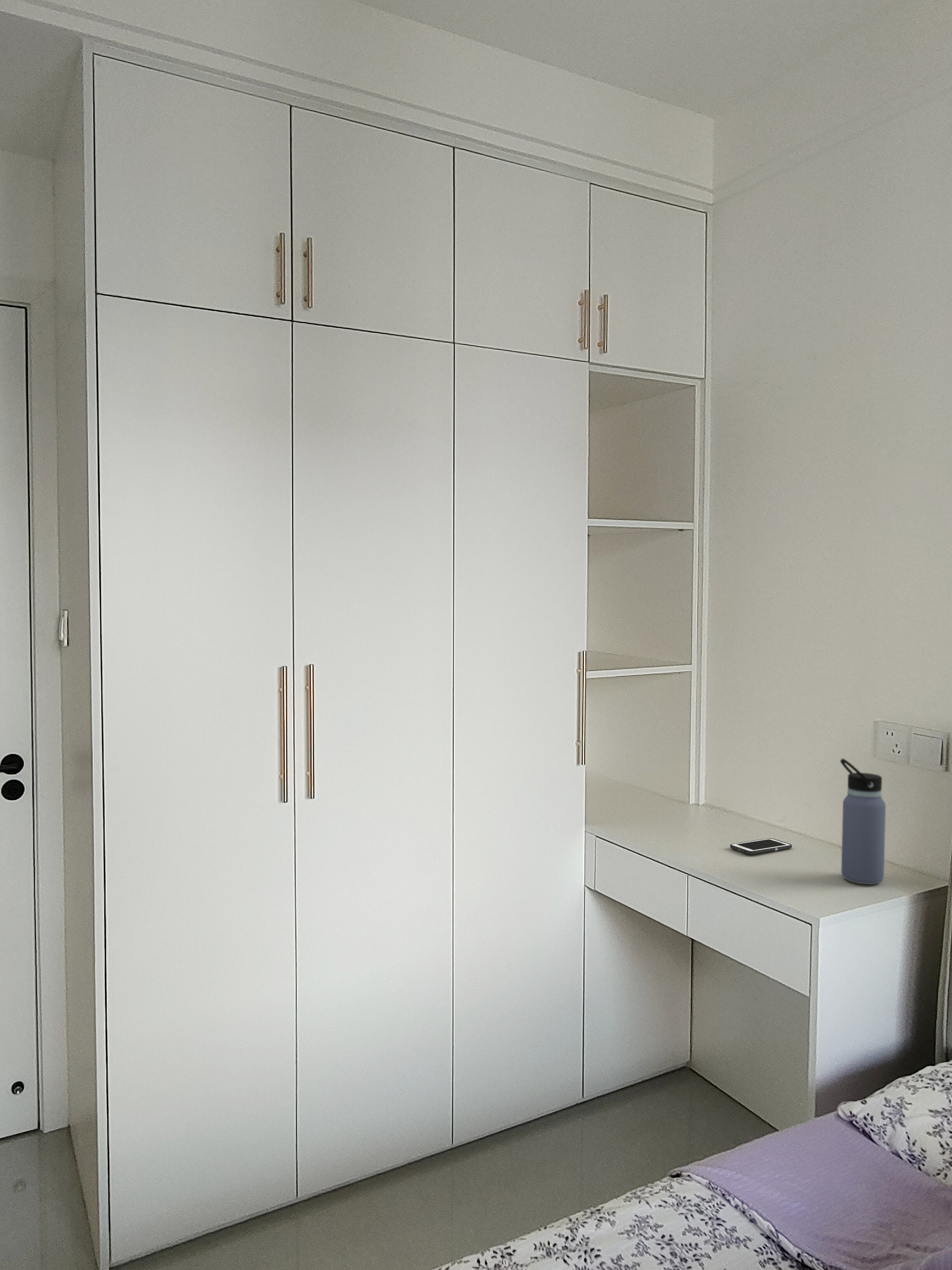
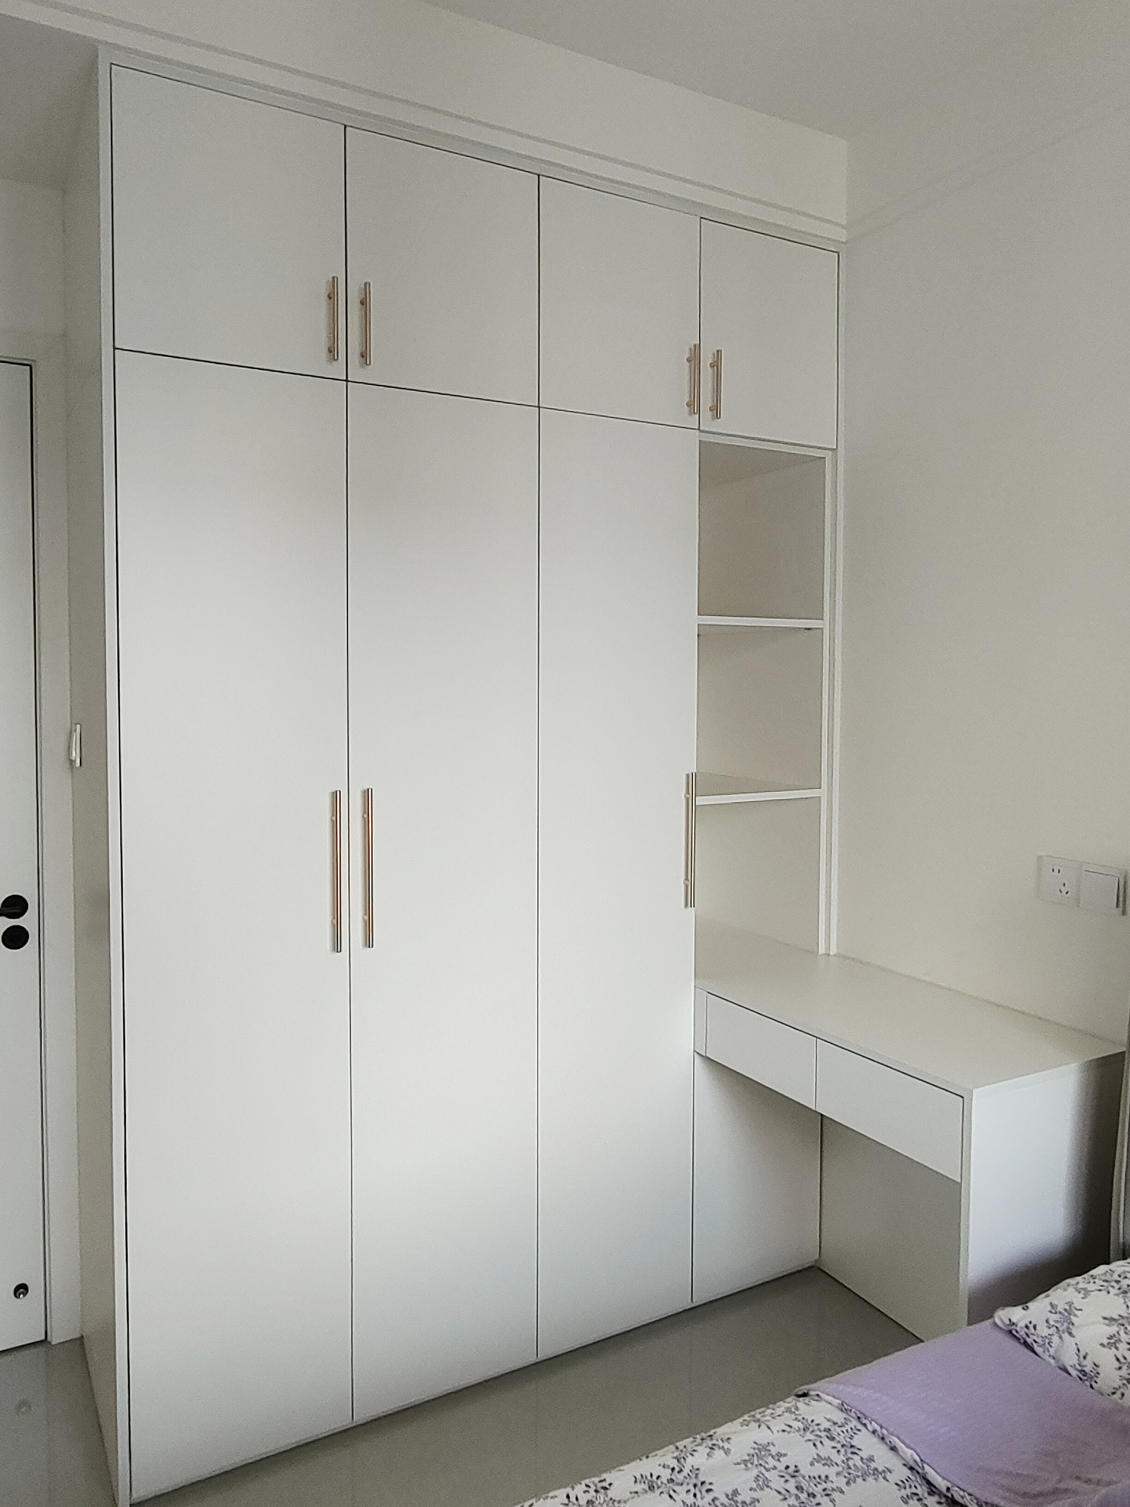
- cell phone (761, 846)
- water bottle (862, 819)
